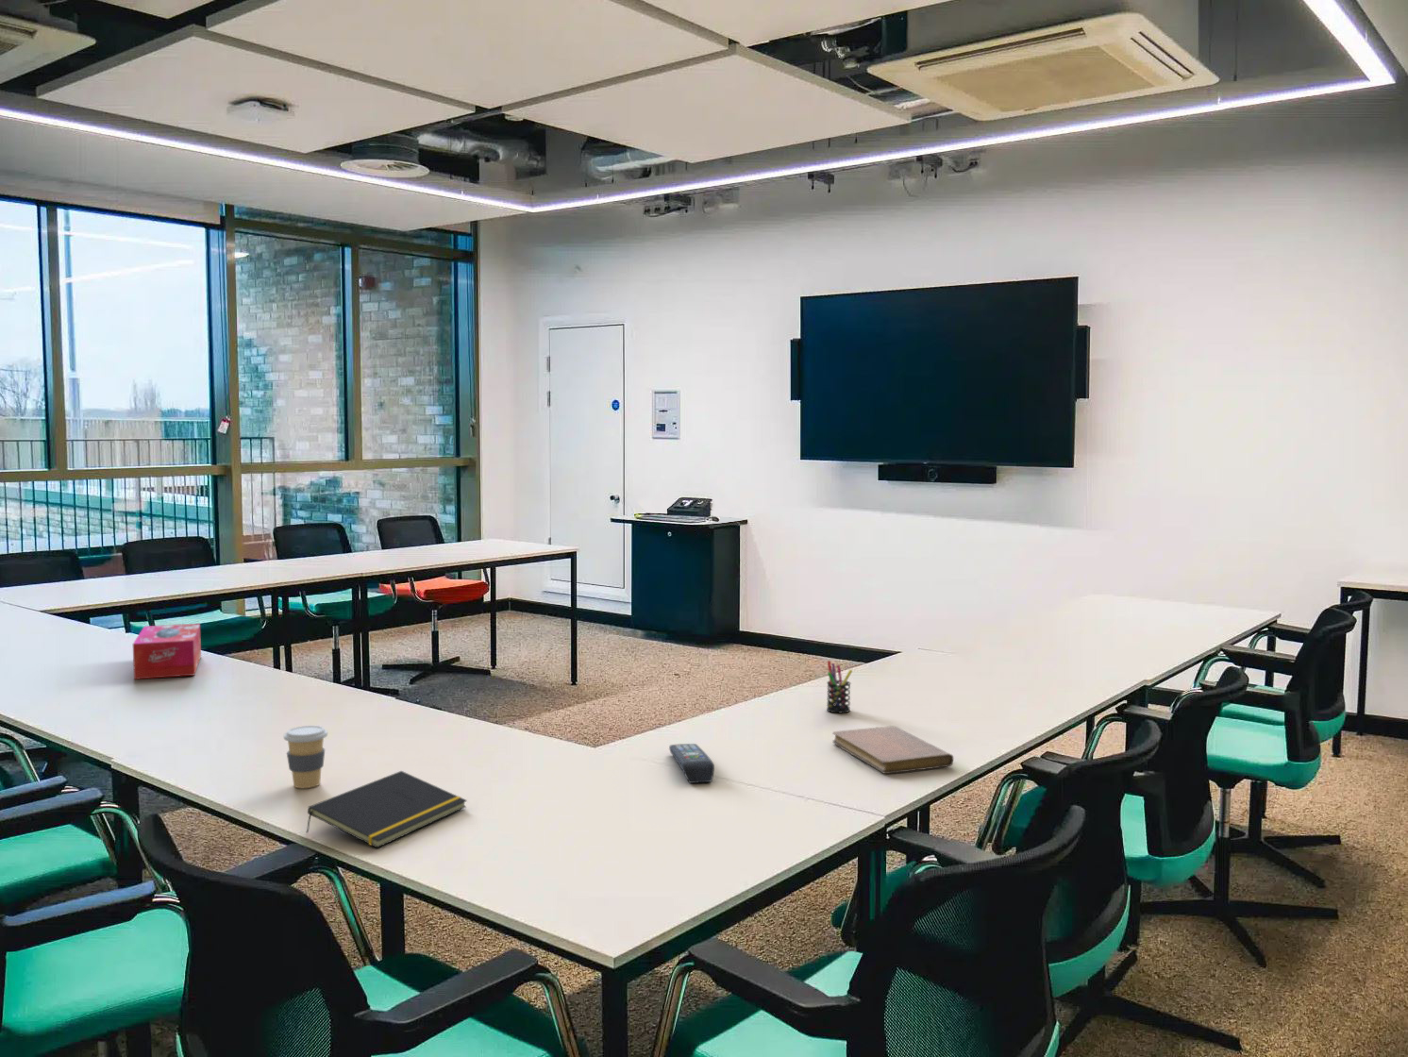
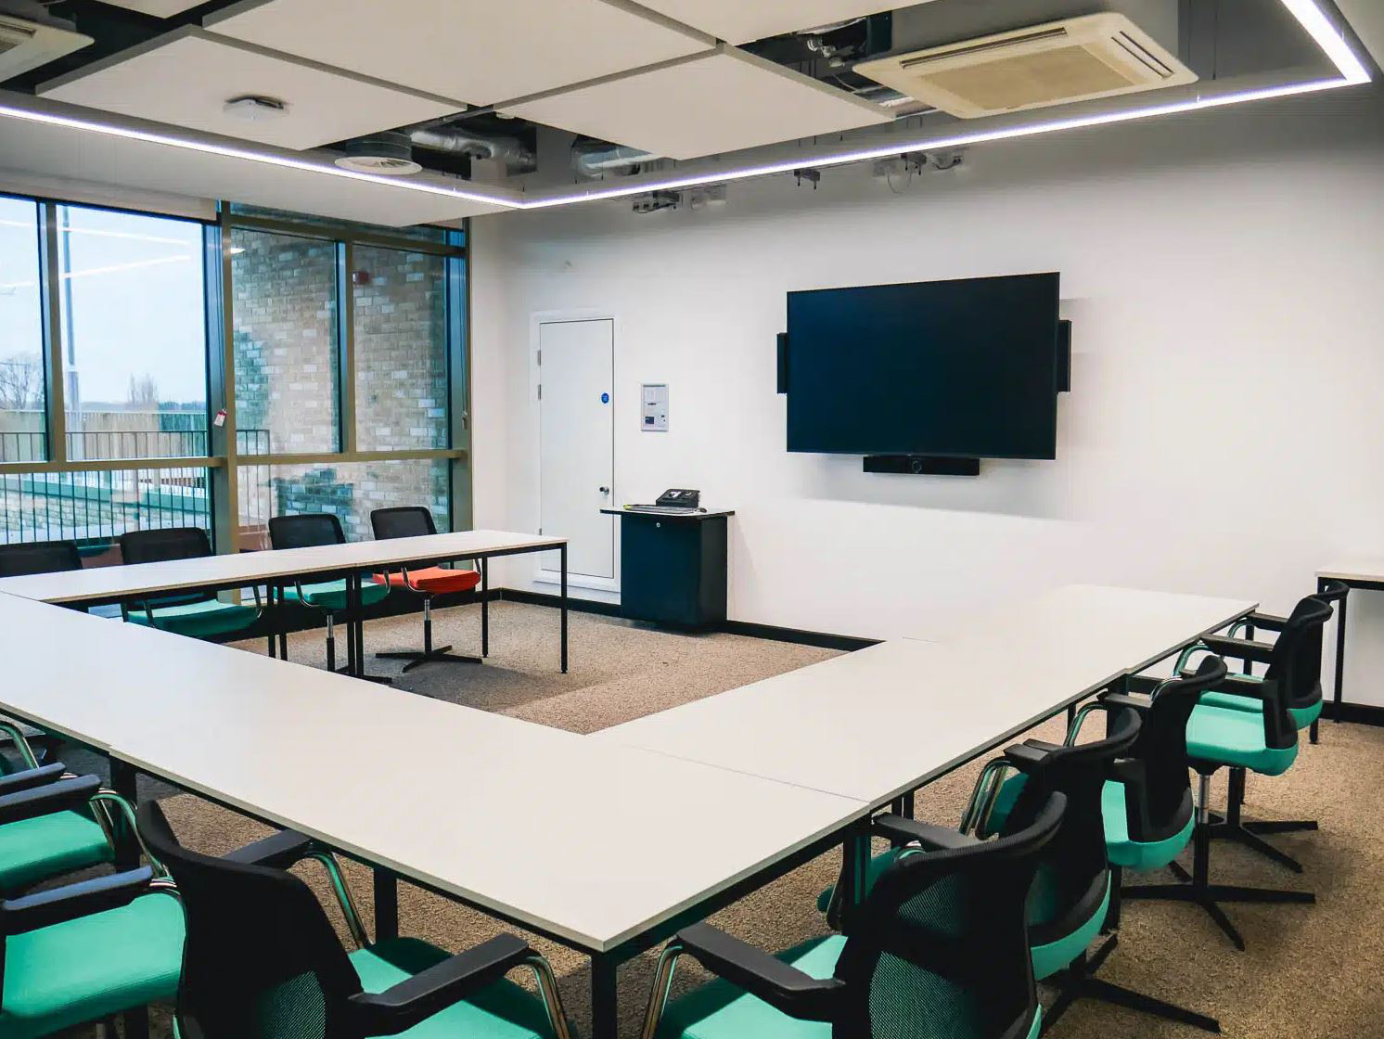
- tissue box (168, 650)
- remote control (691, 758)
- notepad (390, 806)
- pen holder (835, 686)
- notebook (889, 747)
- coffee cup (305, 757)
